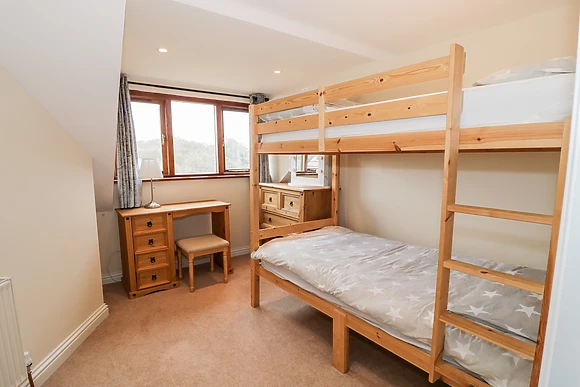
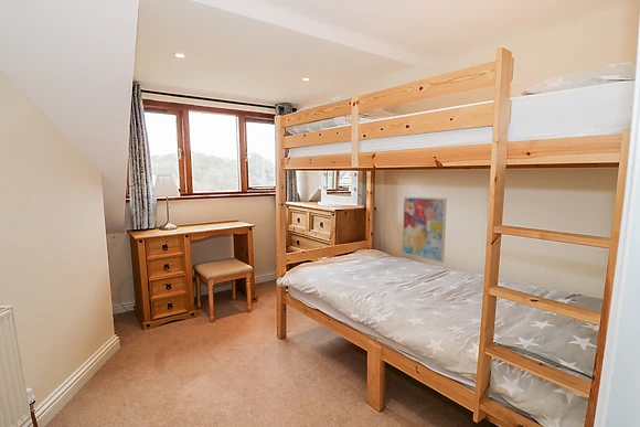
+ wall art (423, 227)
